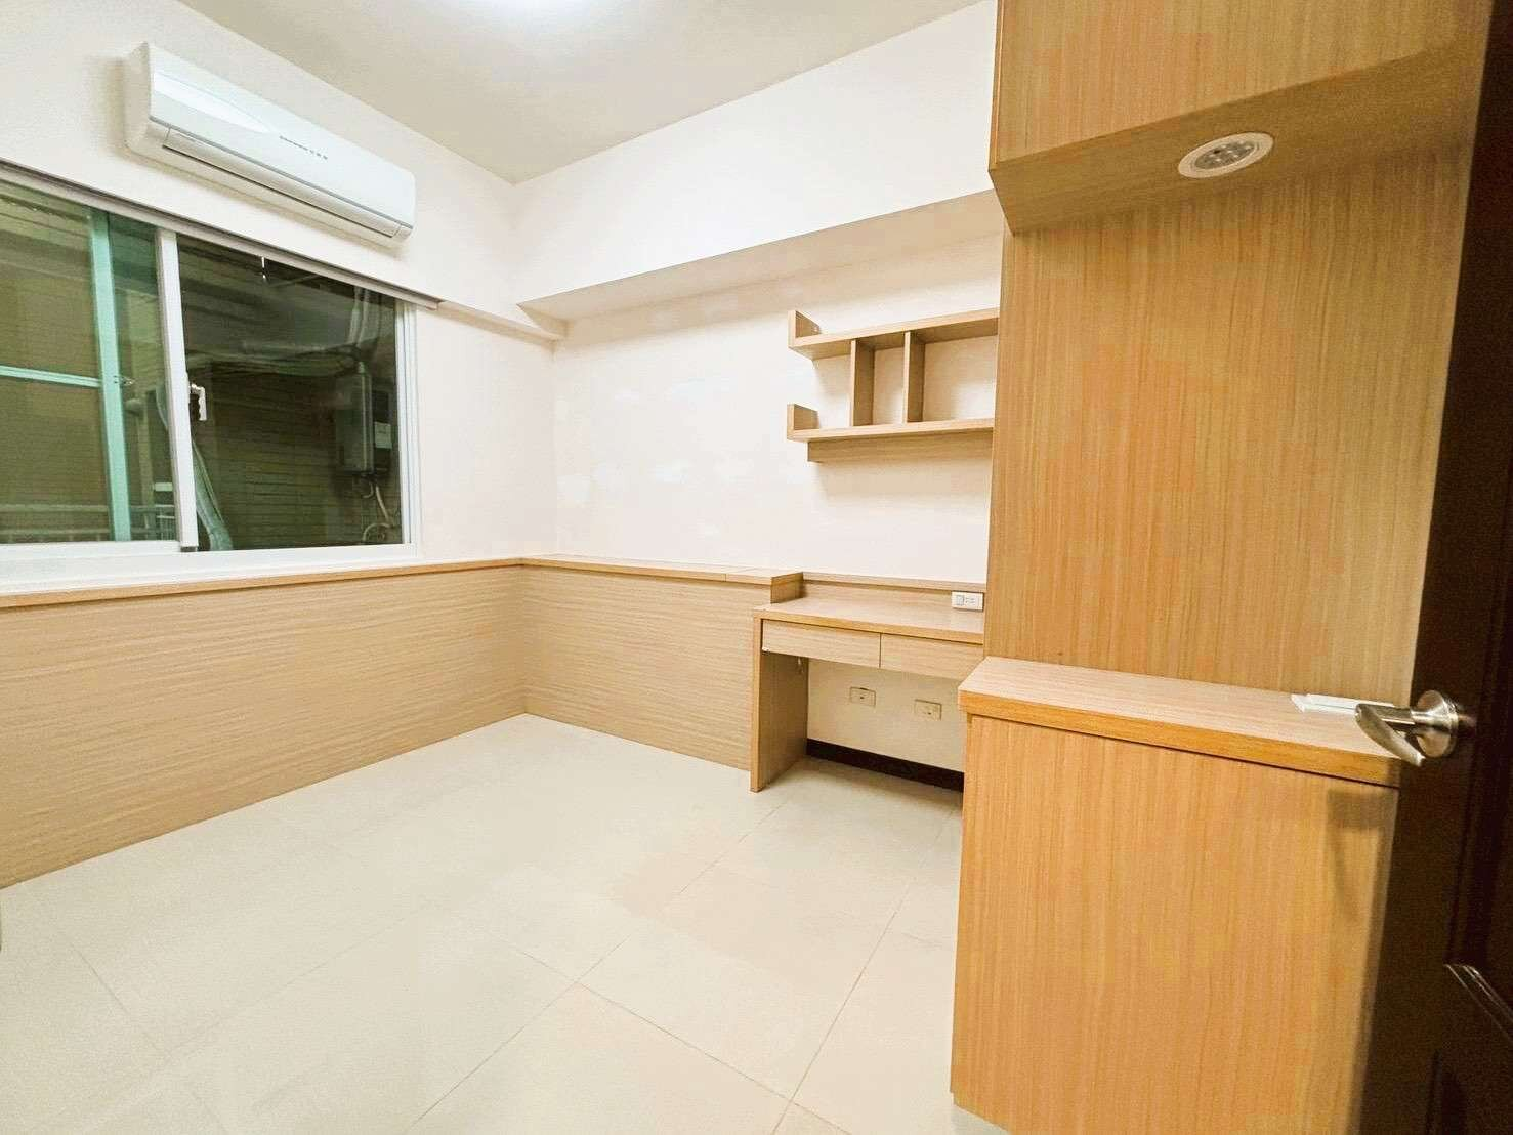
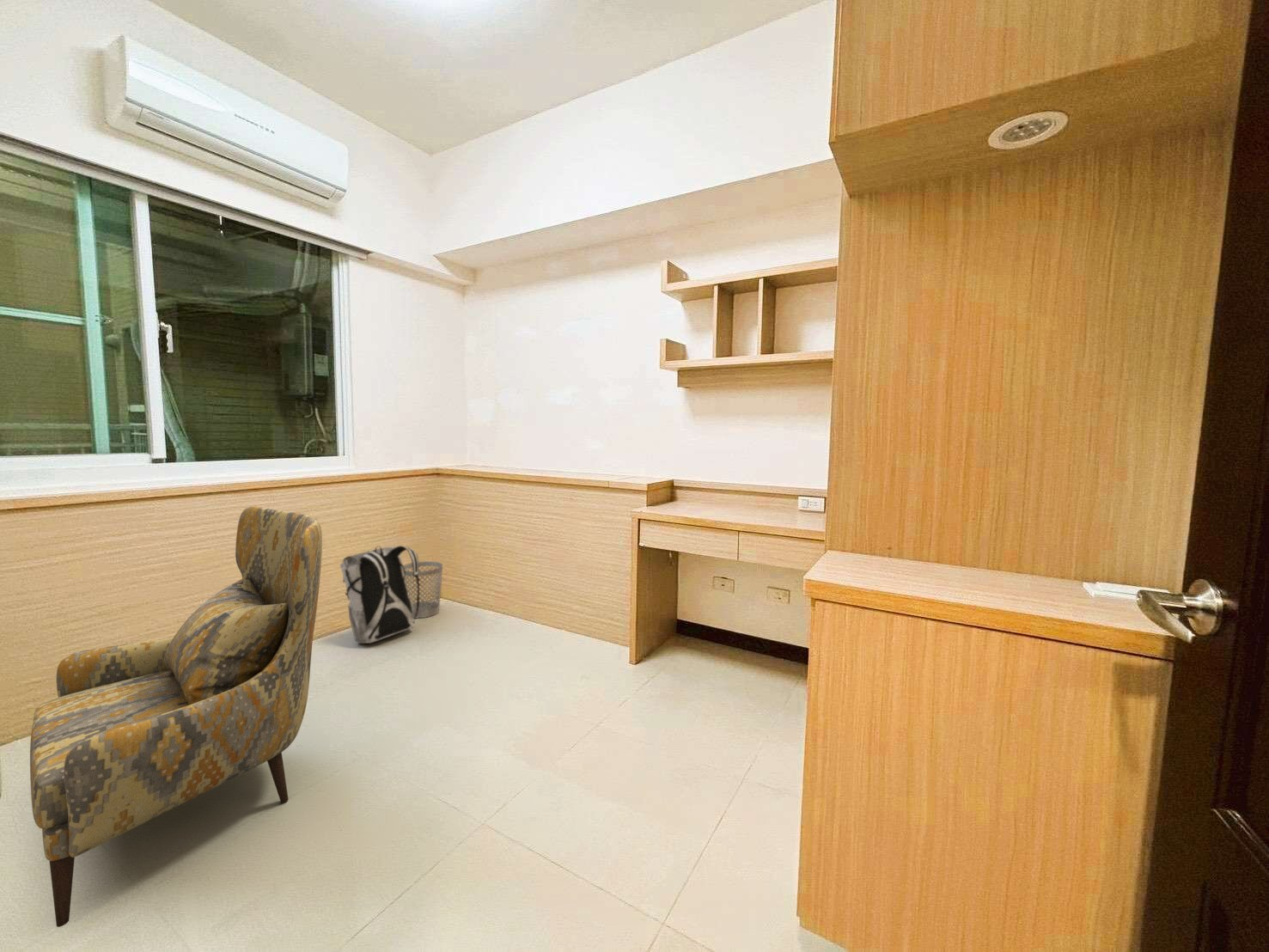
+ wastebasket (423, 589)
+ backpack (382, 592)
+ armchair (197, 663)
